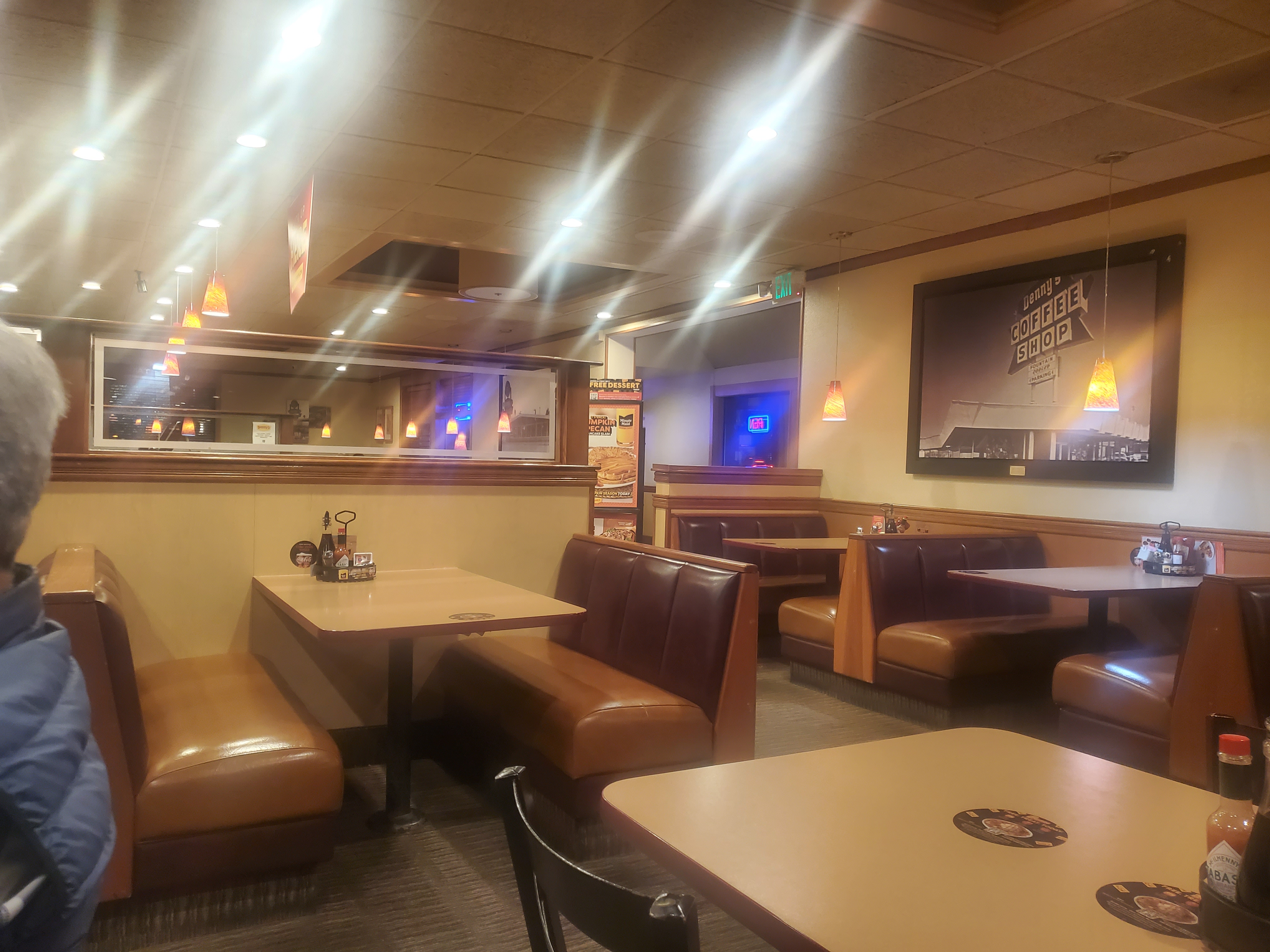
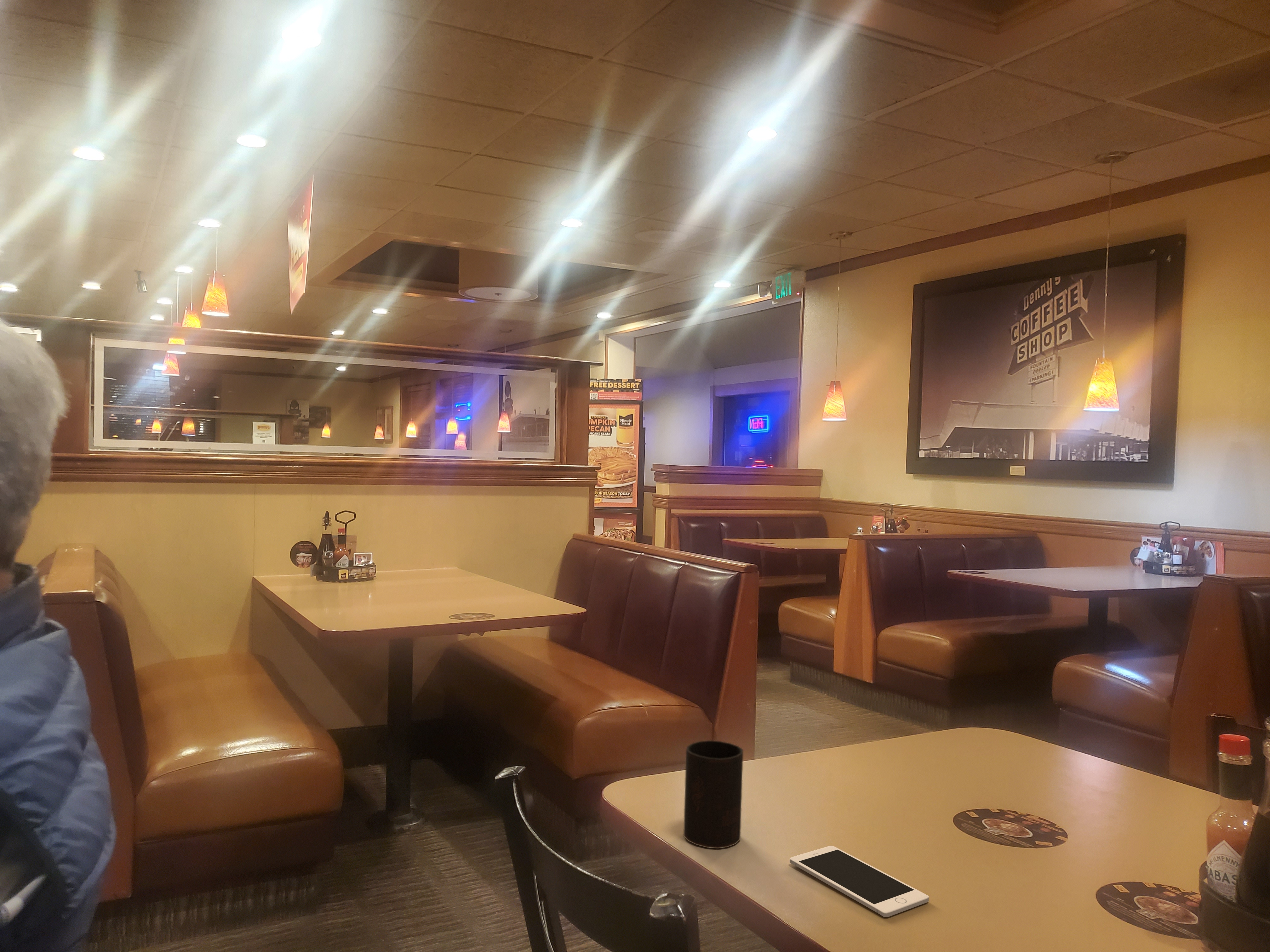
+ cell phone (856, 879)
+ cup (713, 793)
